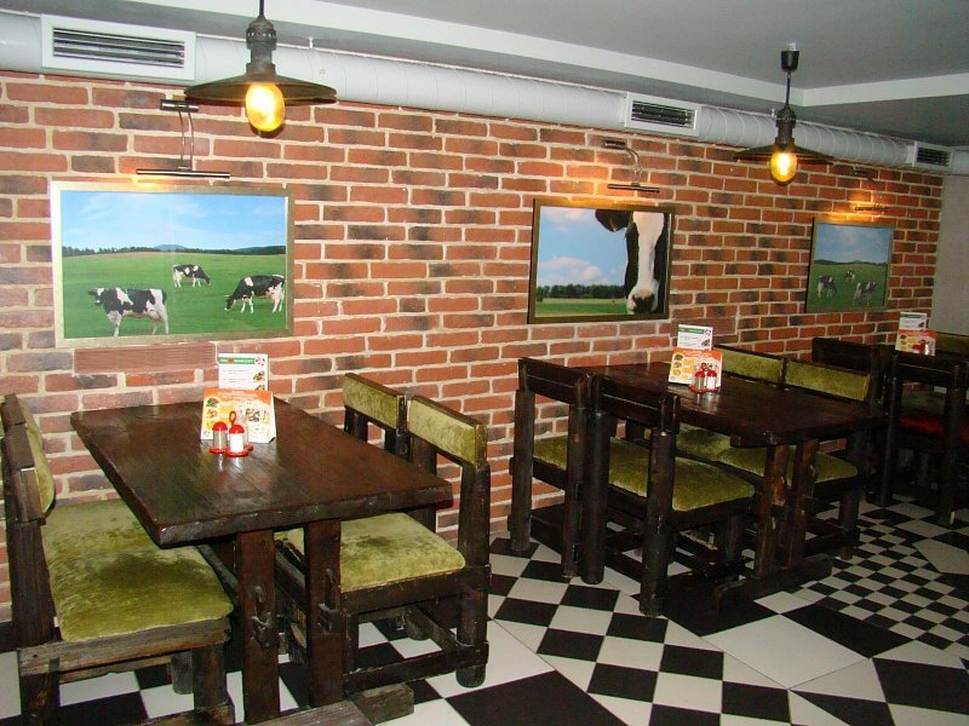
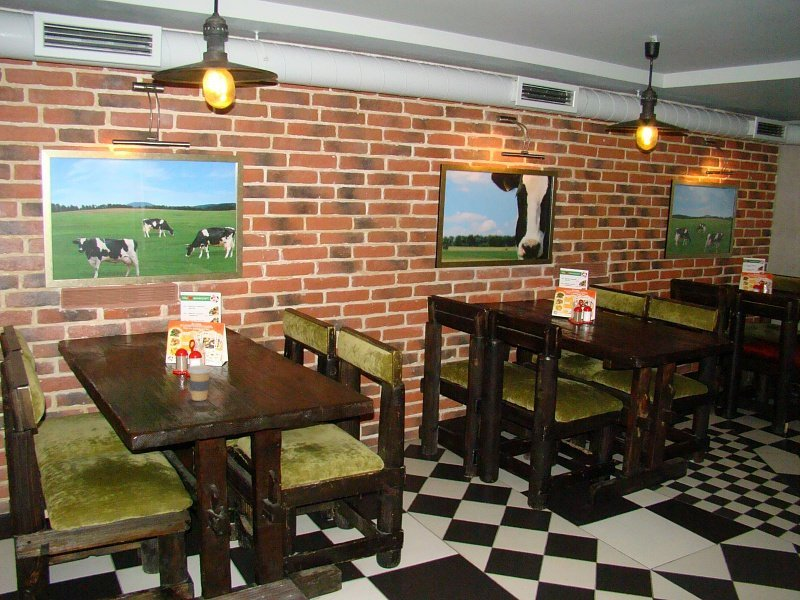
+ coffee cup (199, 383)
